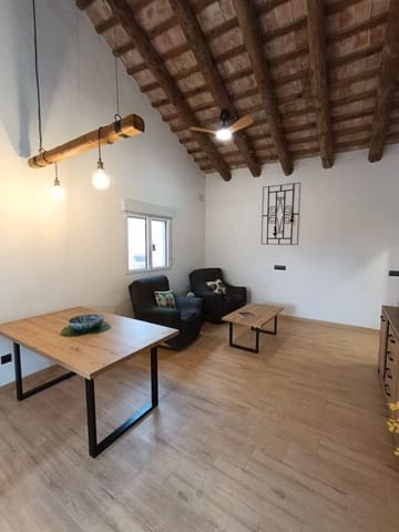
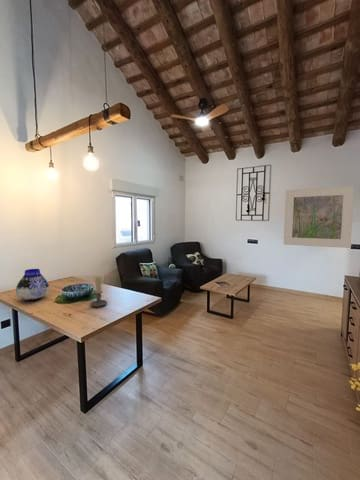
+ vase (32, 284)
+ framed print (316, 217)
+ candle holder (97, 290)
